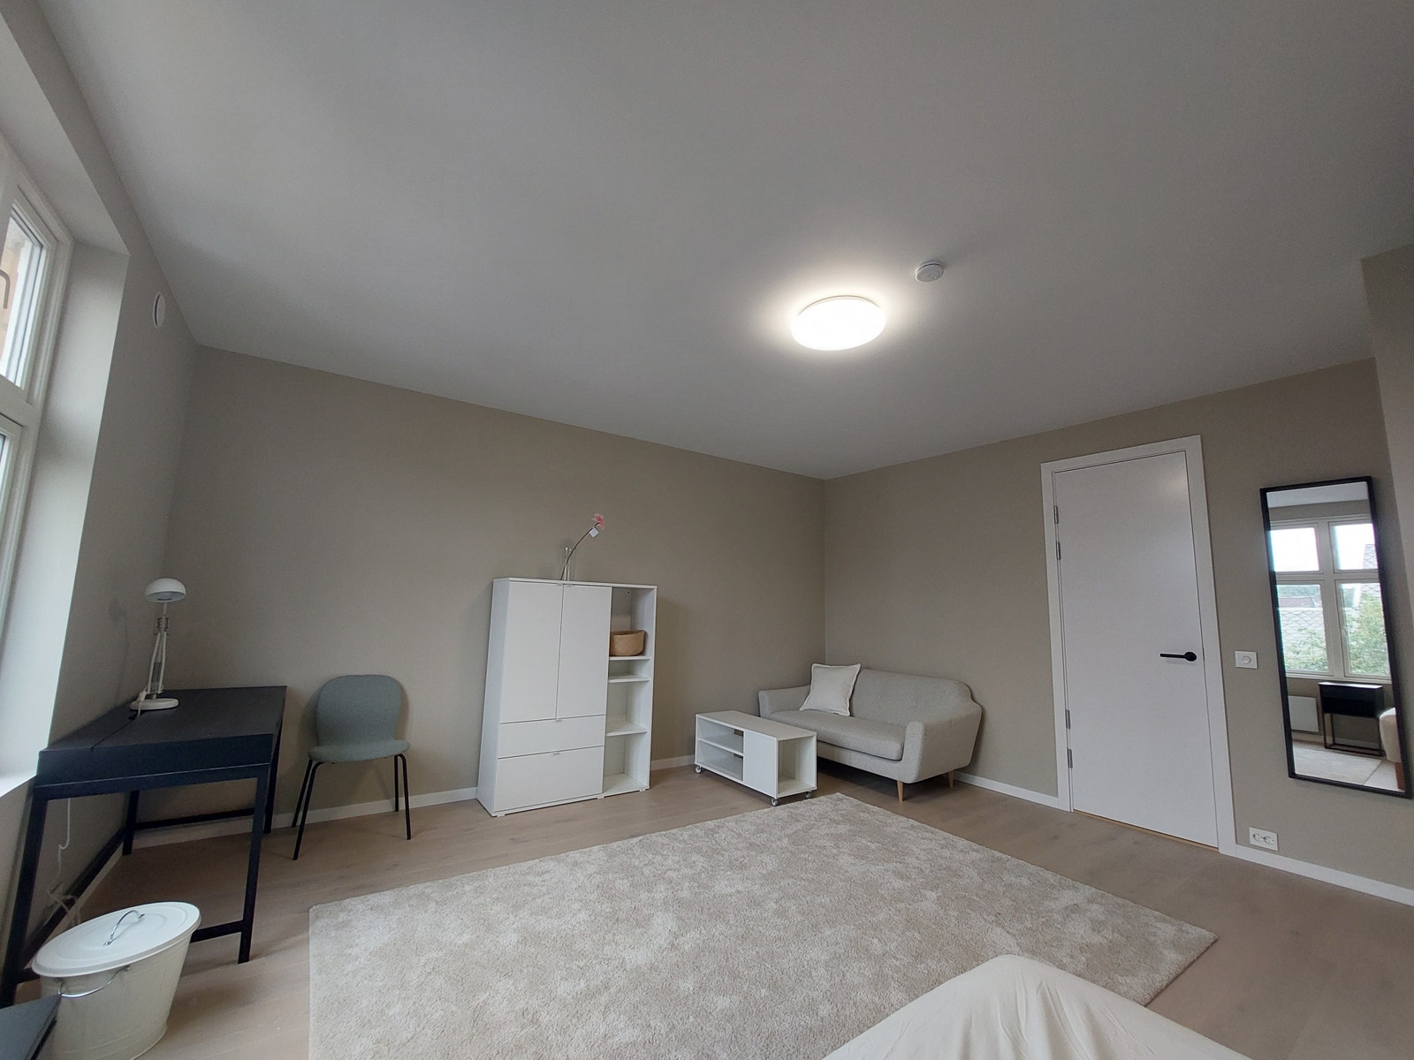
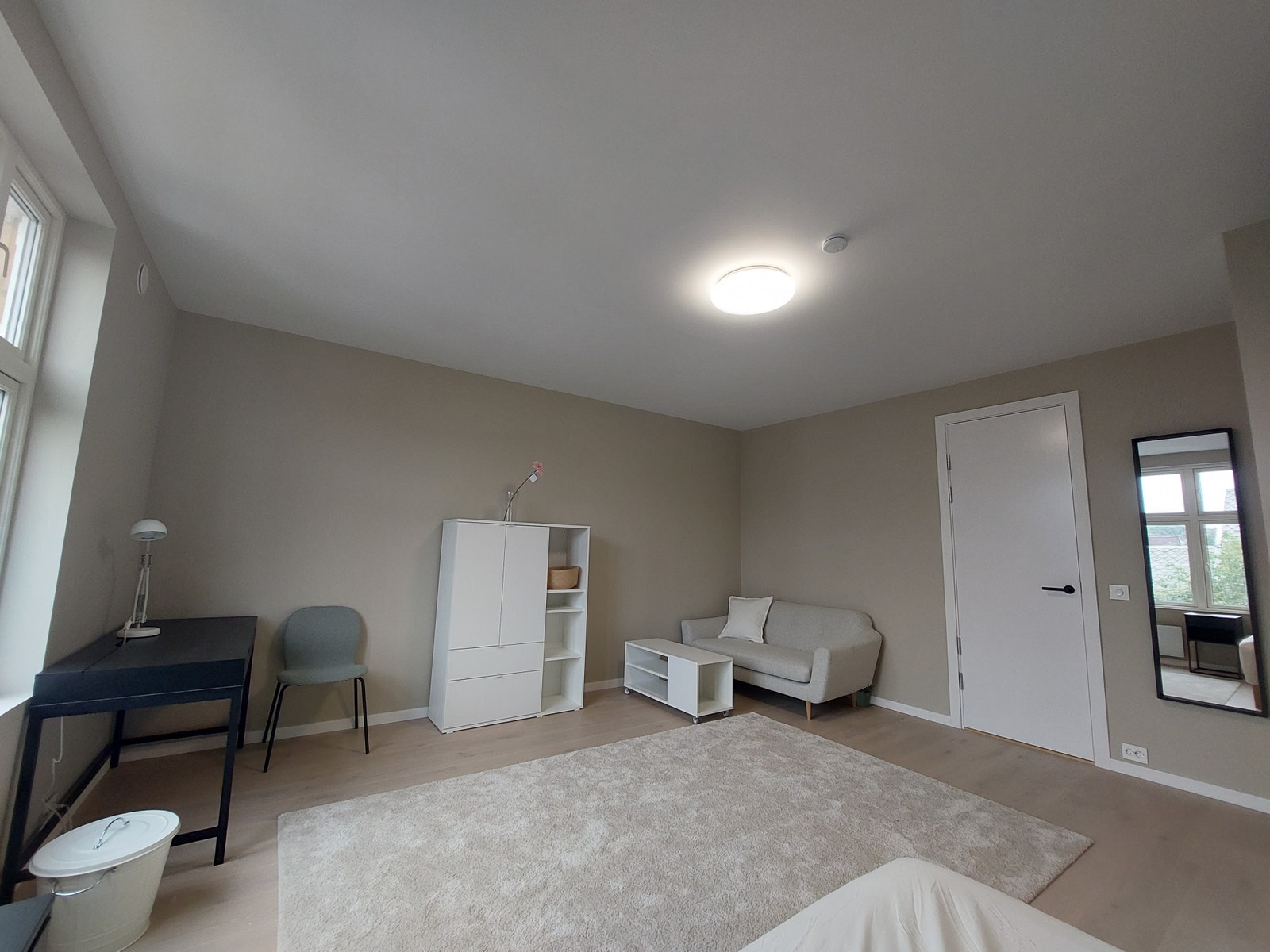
+ potted plant (864, 688)
